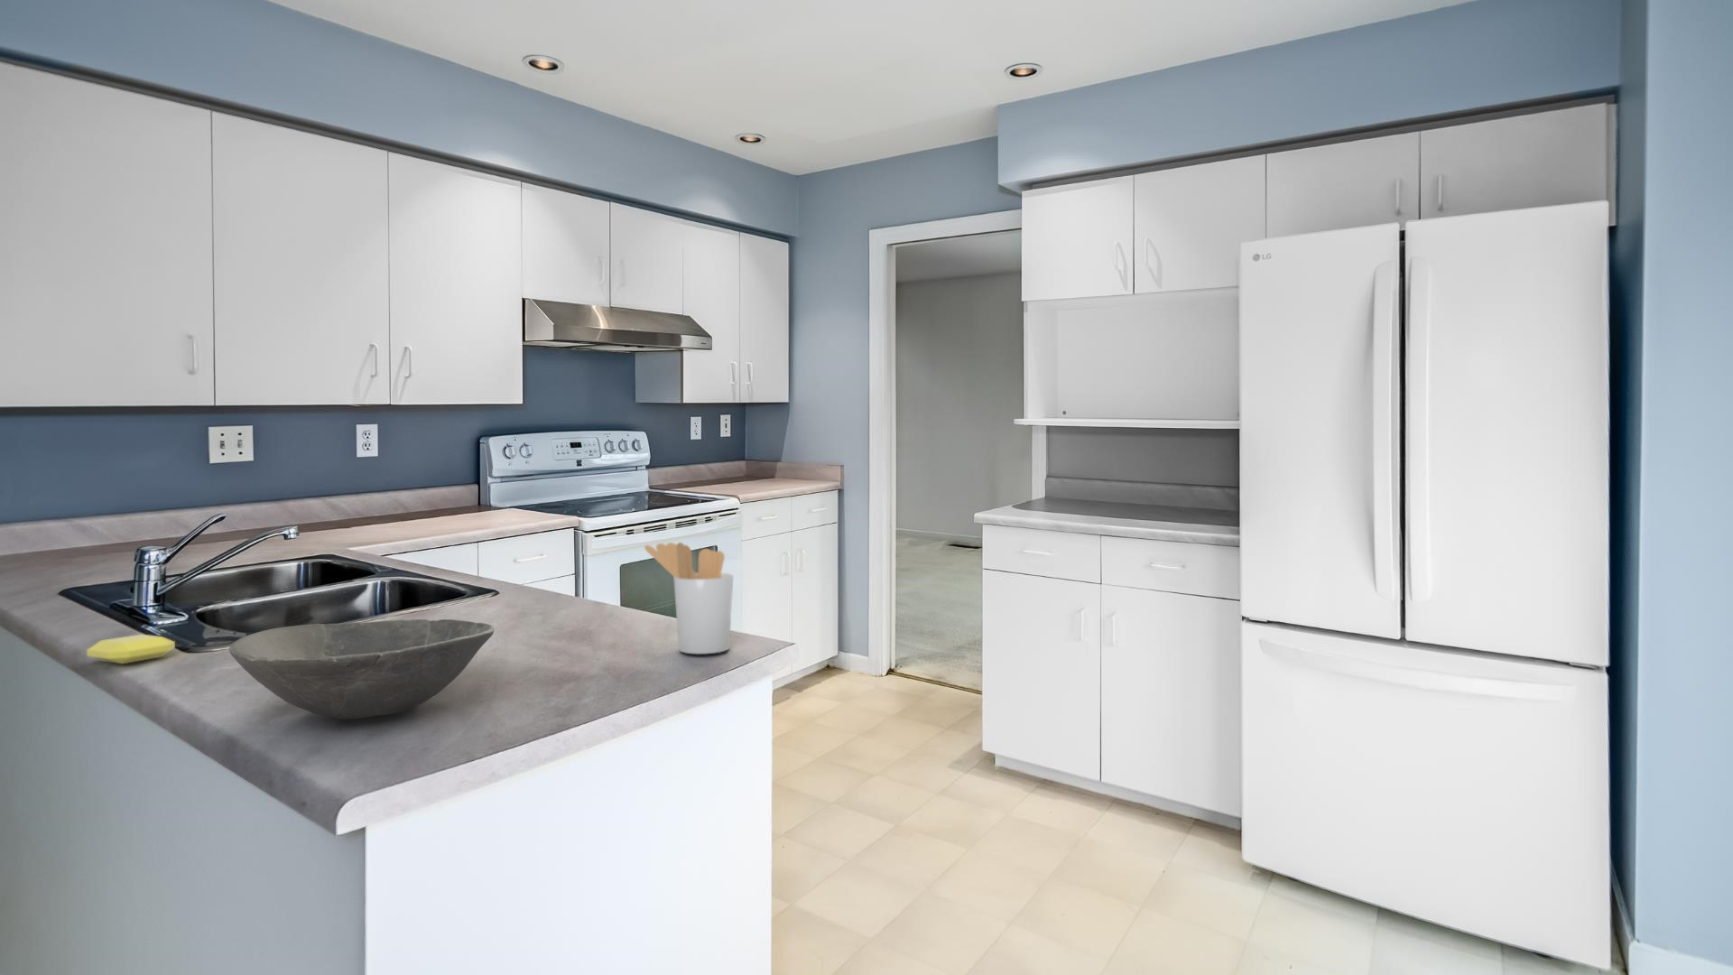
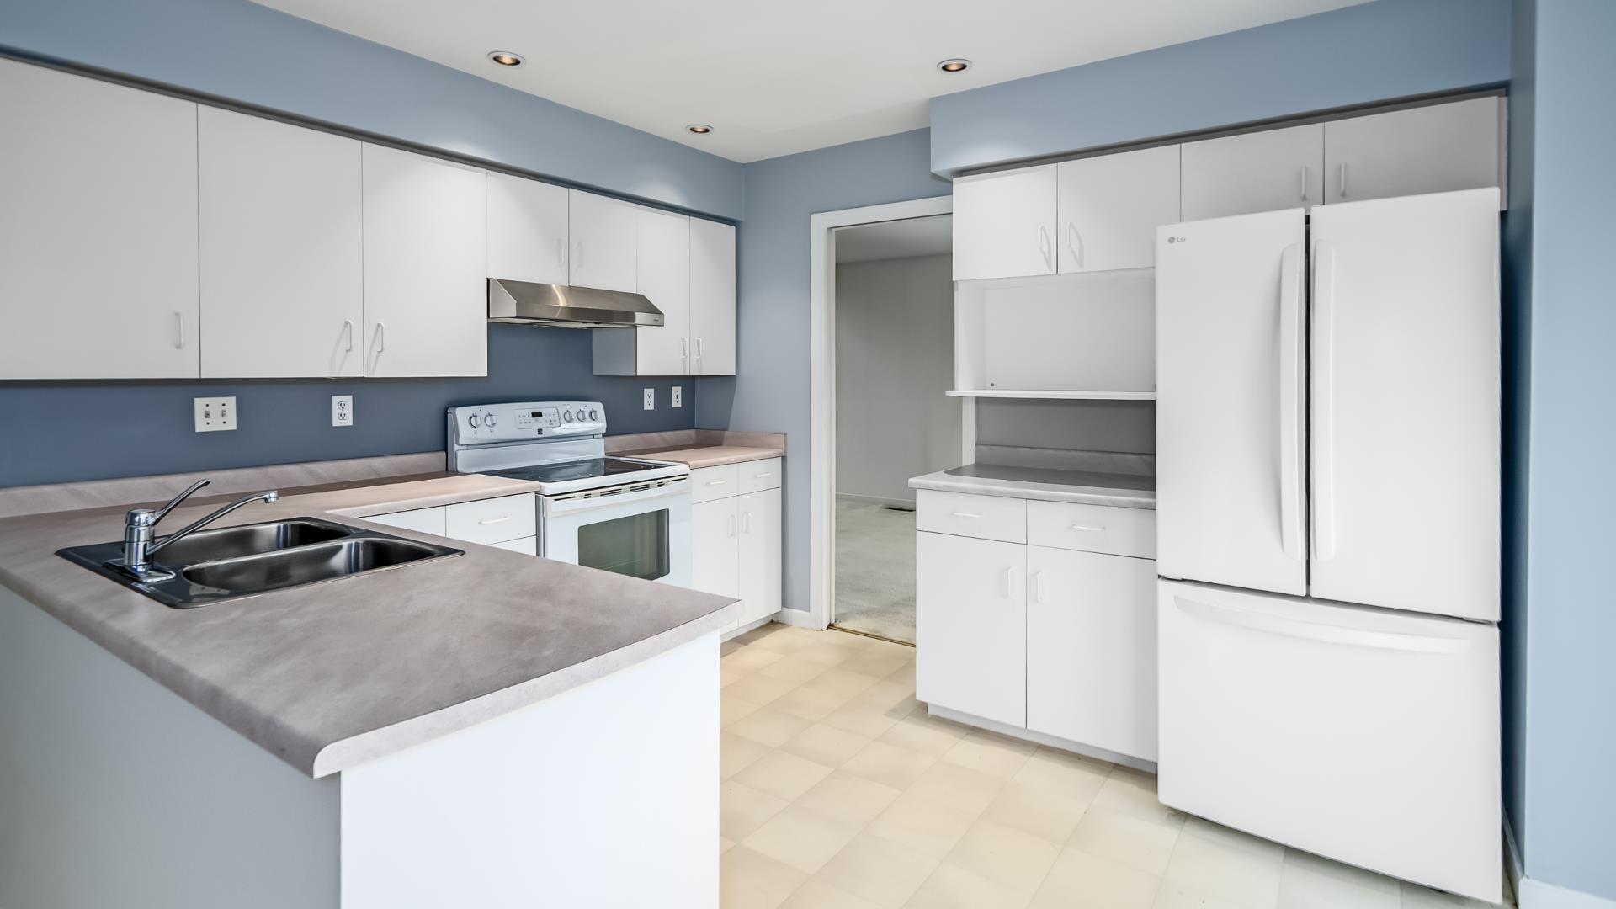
- bowl (369, 673)
- utensil holder (689, 593)
- soap bar (132, 648)
